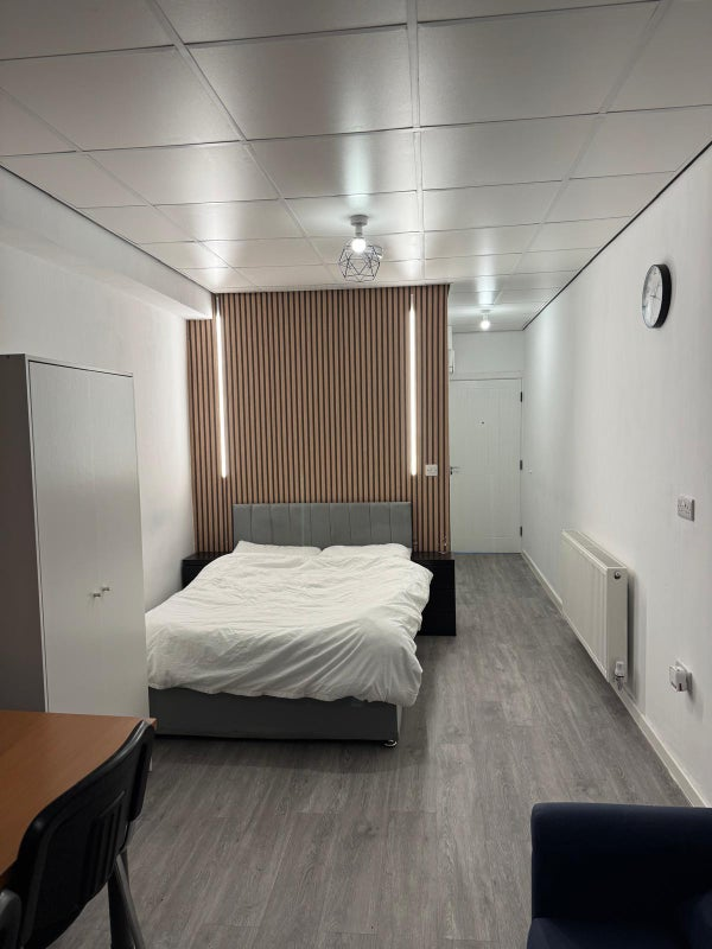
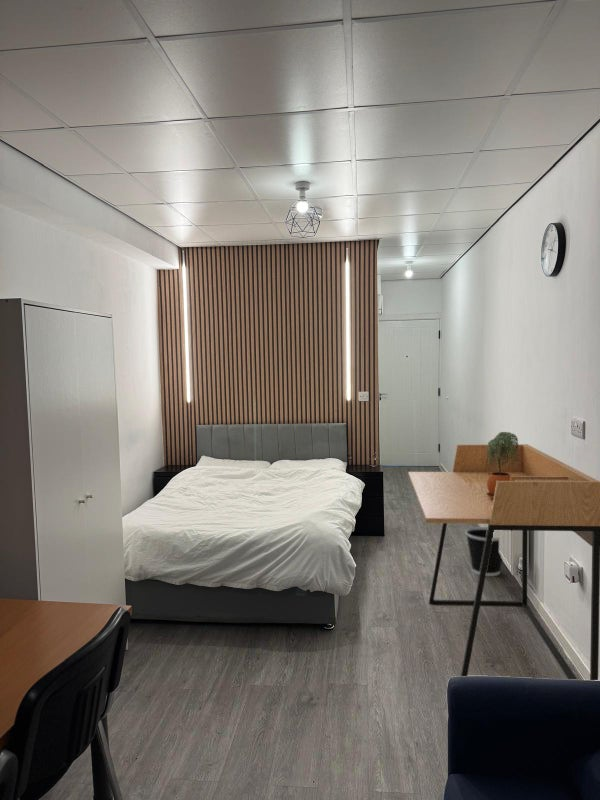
+ desk (486, 554)
+ potted plant (502, 464)
+ wastebasket (483, 551)
